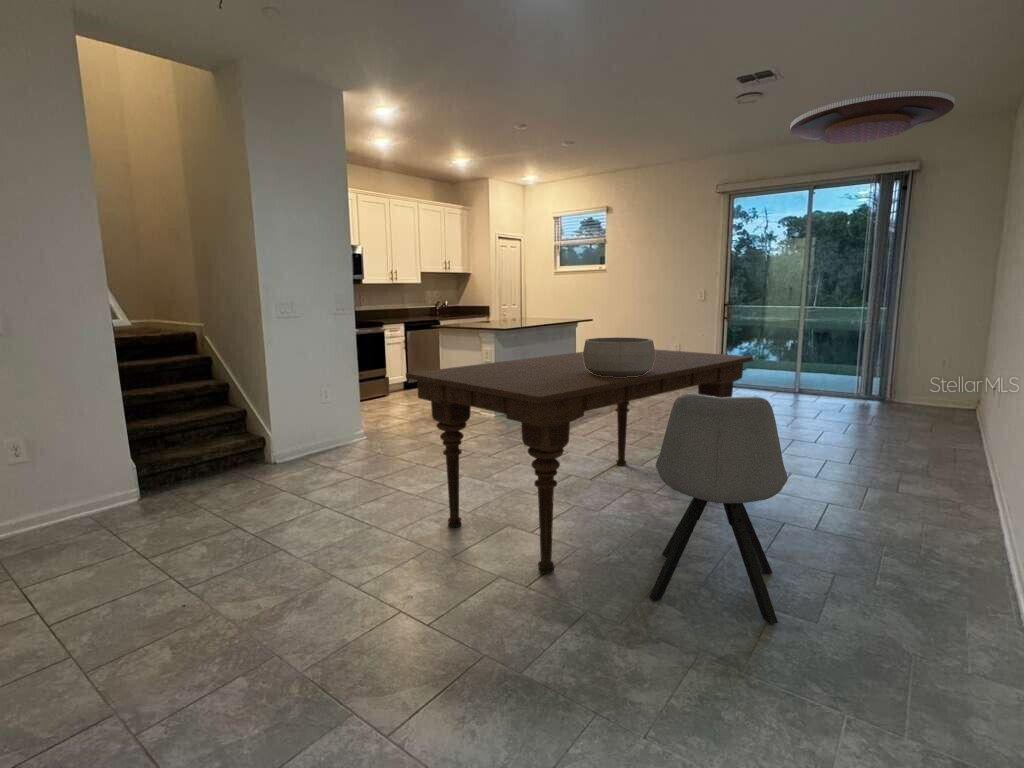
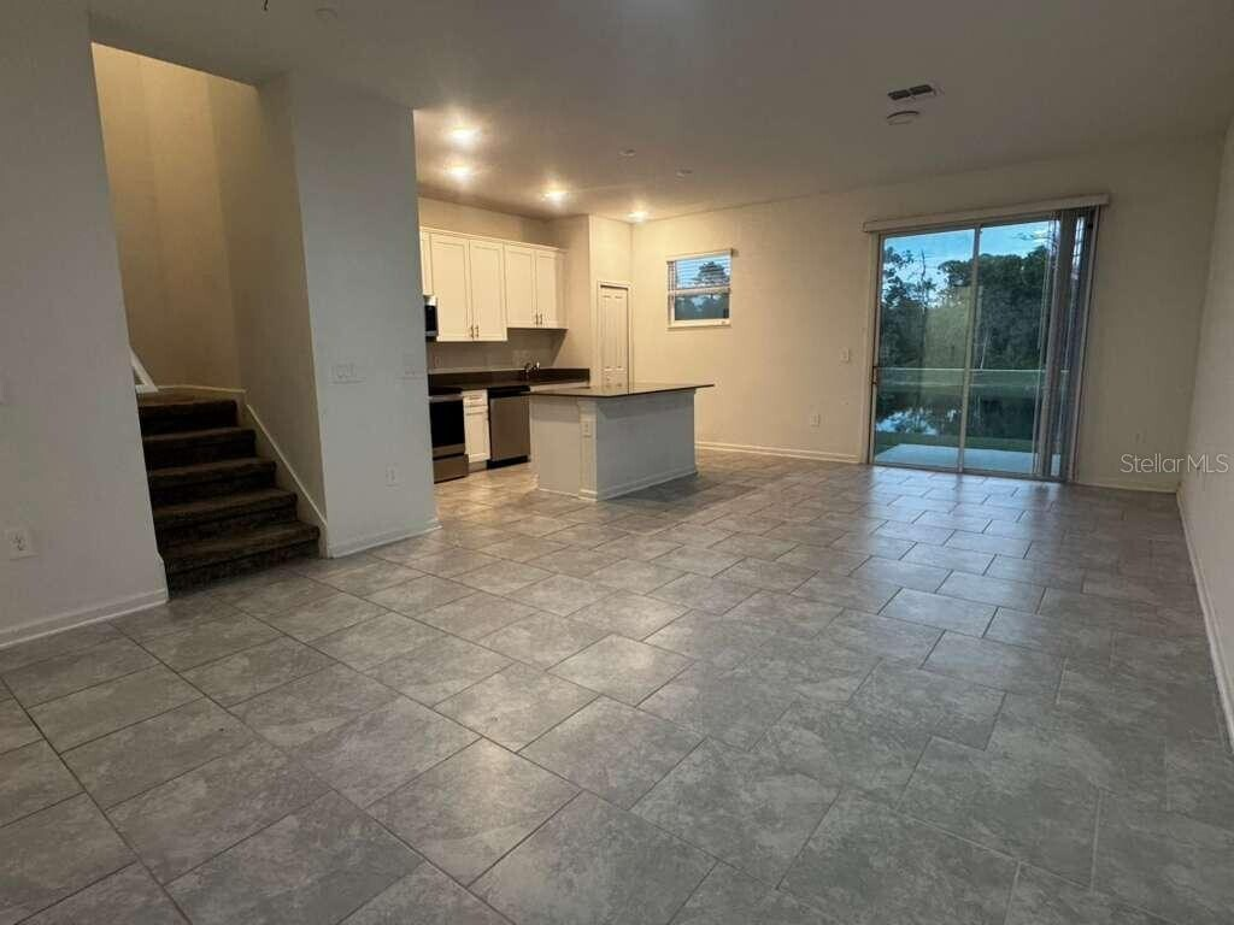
- dining table (582, 416)
- drain cover (866, 124)
- decorative bowl (618, 356)
- chair (718, 489)
